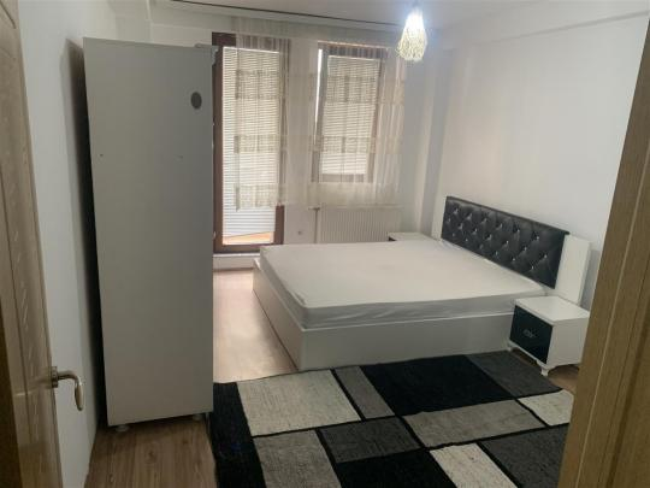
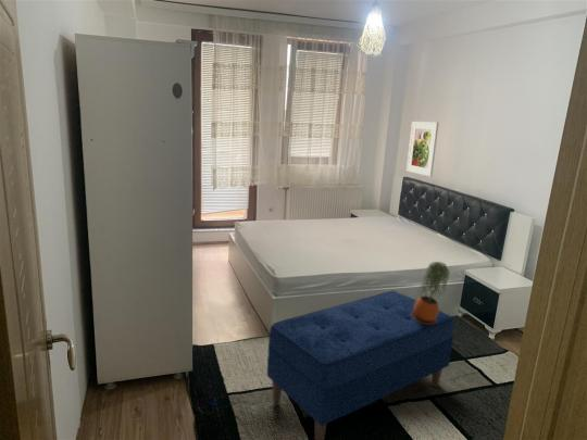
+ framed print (421, 148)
+ bench (362, 357)
+ potted plant (424, 291)
